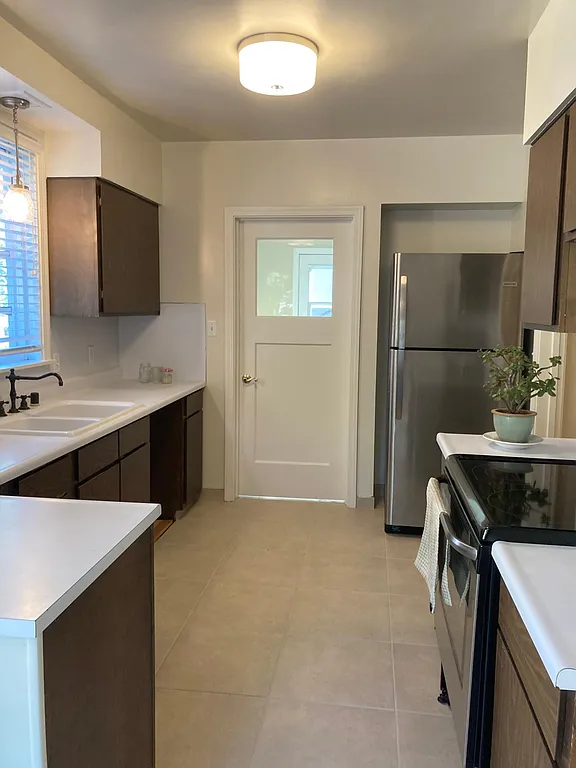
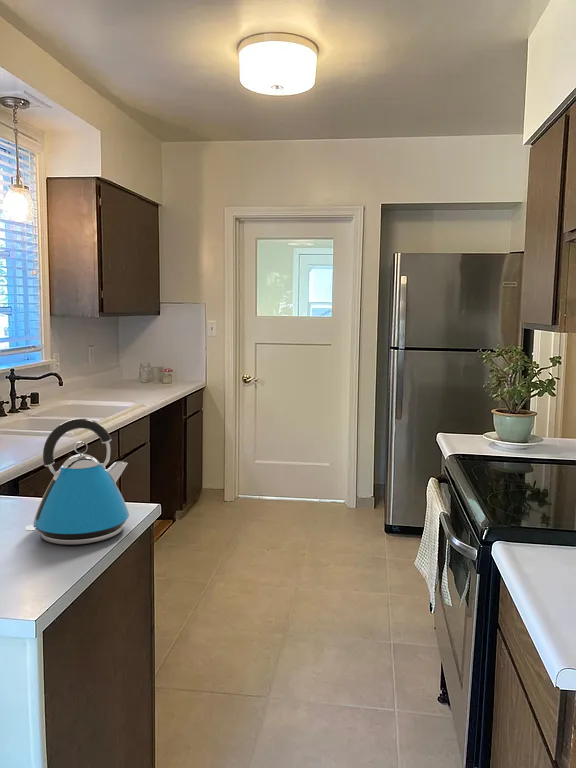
+ kettle (78, 475)
